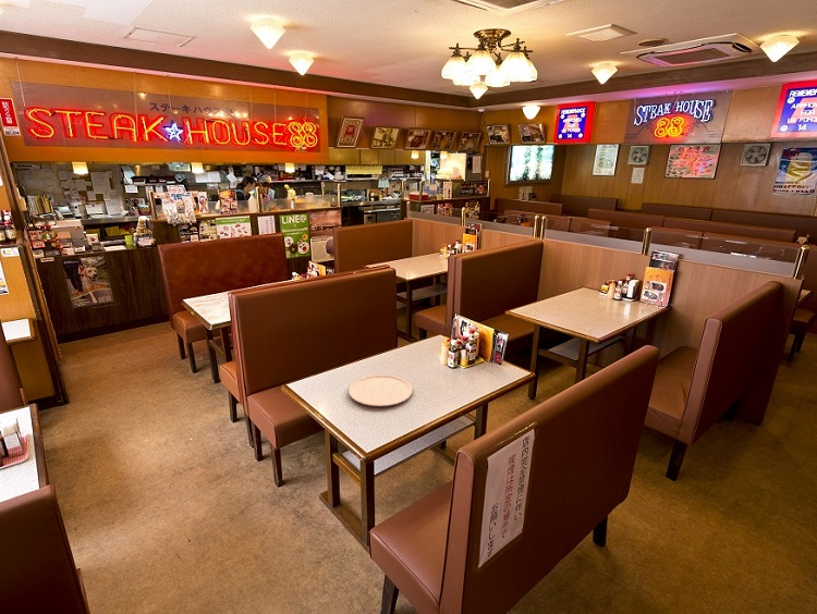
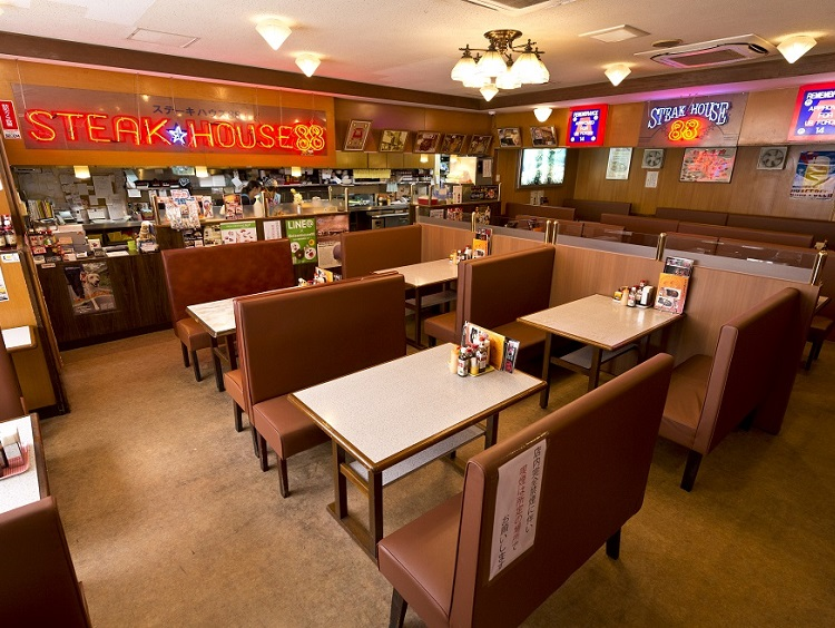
- plate (380, 390)
